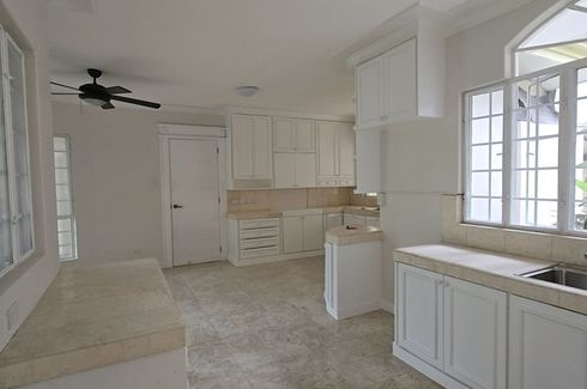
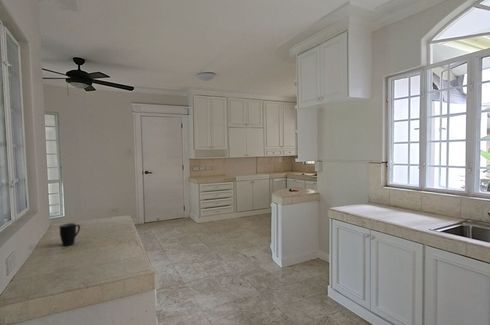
+ mug (71, 233)
